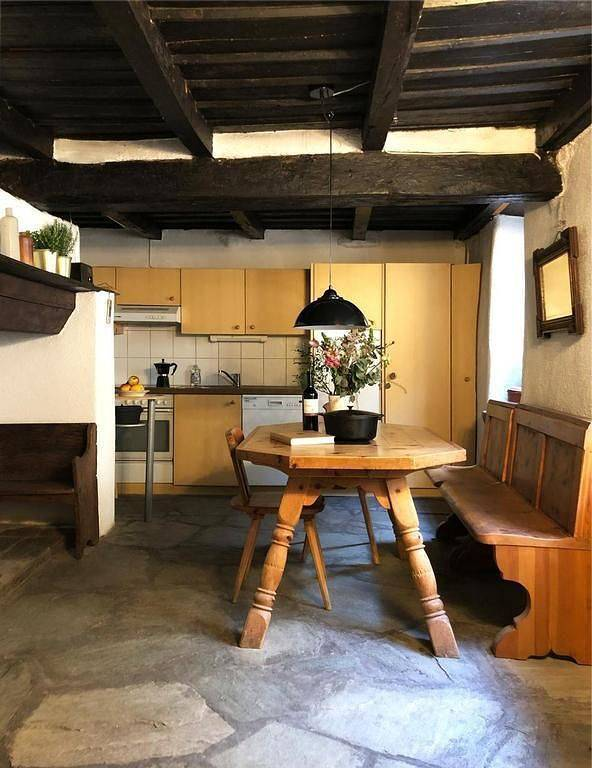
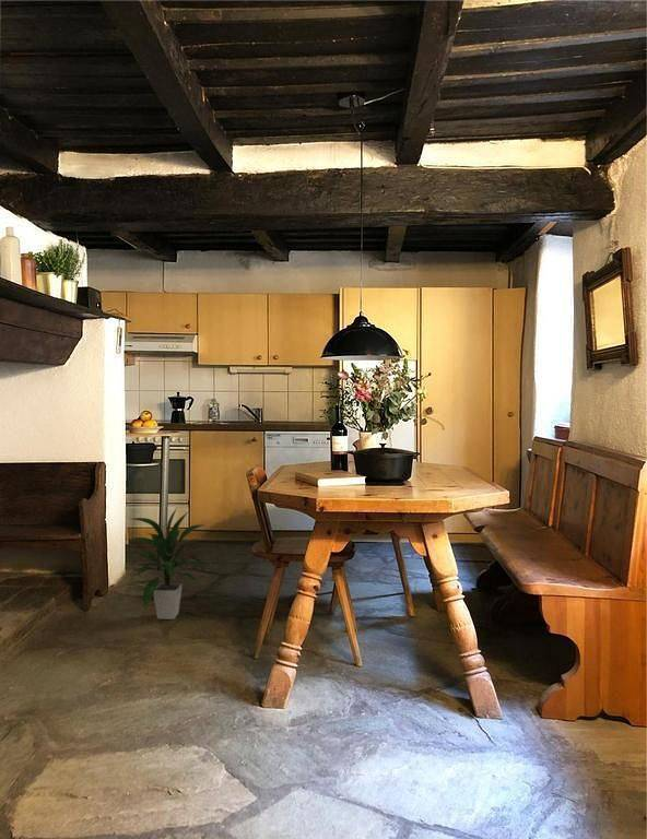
+ indoor plant (164, 562)
